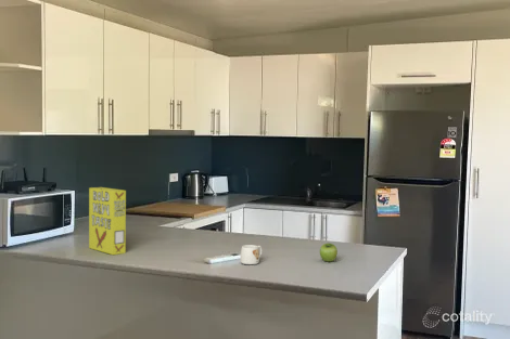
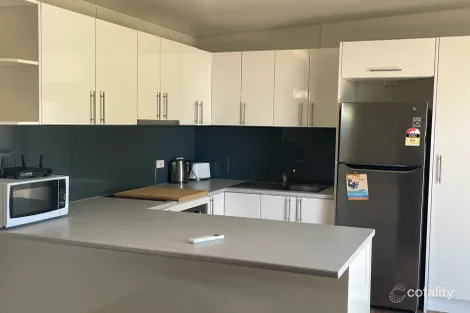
- fruit (328, 252)
- cereal box (106, 220)
- mug (252, 253)
